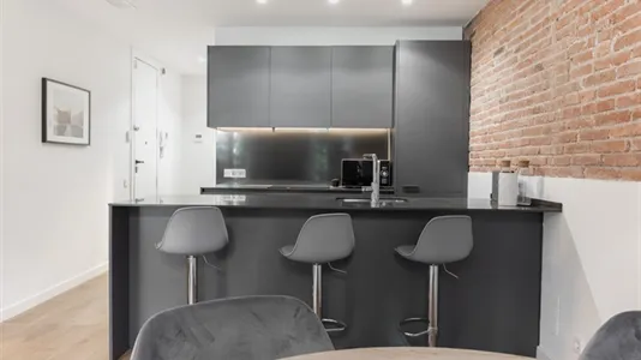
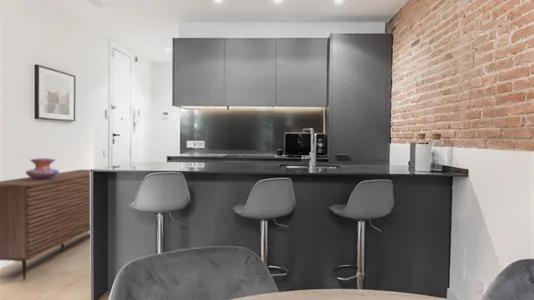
+ sideboard (60, 213)
+ decorative vase (42, 168)
